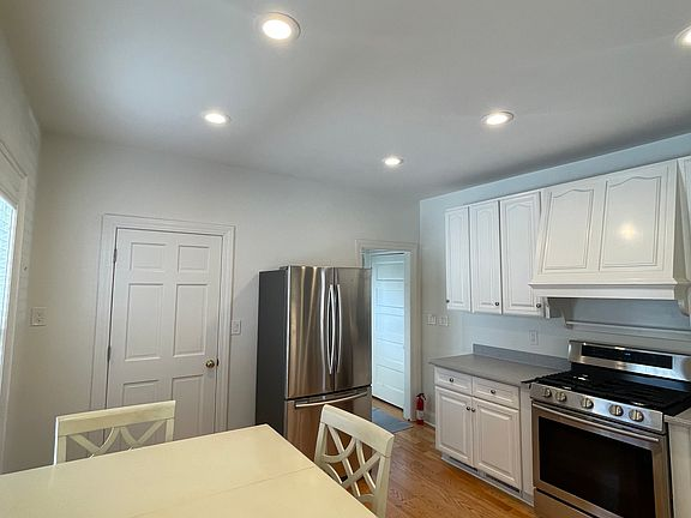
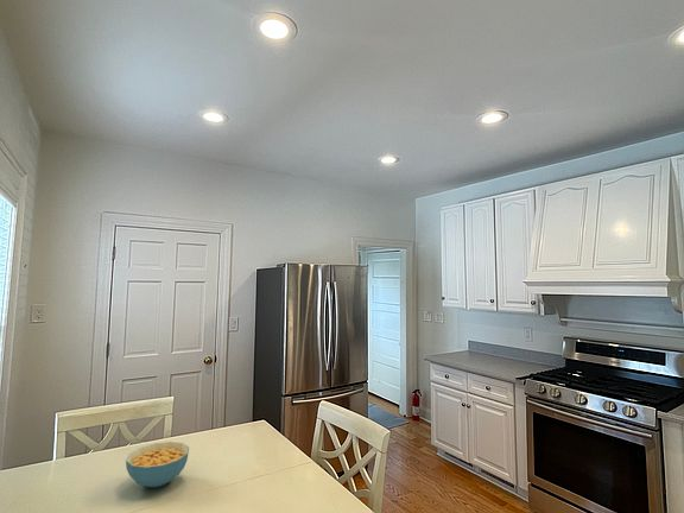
+ cereal bowl (158, 468)
